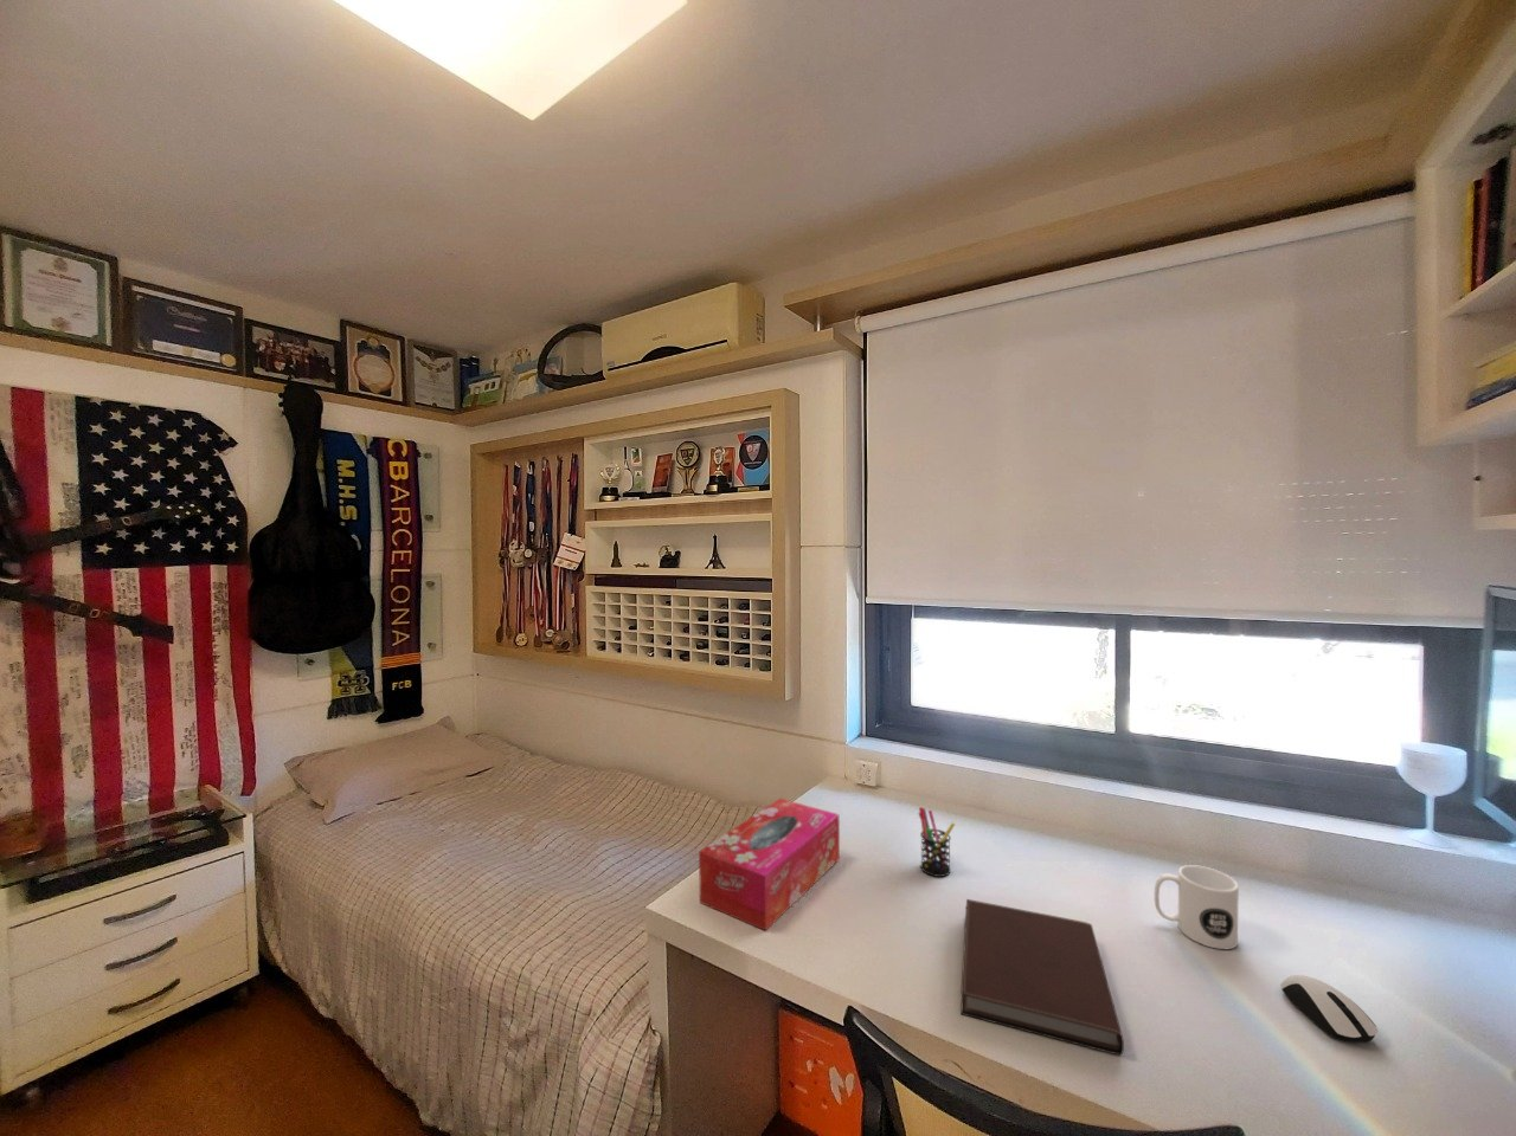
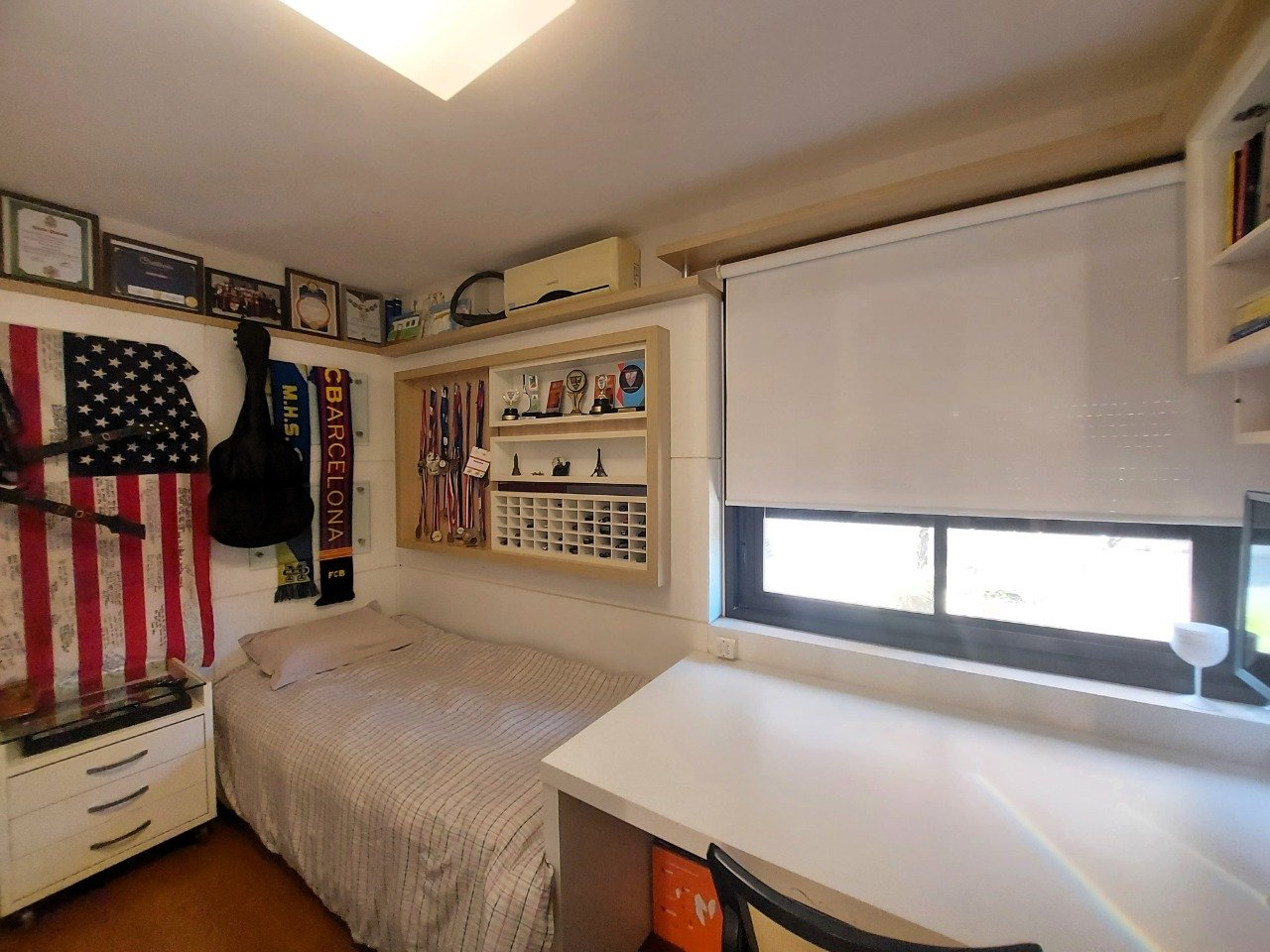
- tissue box (774, 856)
- mug (1194, 902)
- notebook (1031, 964)
- pen holder (932, 840)
- computer mouse (1324, 1001)
